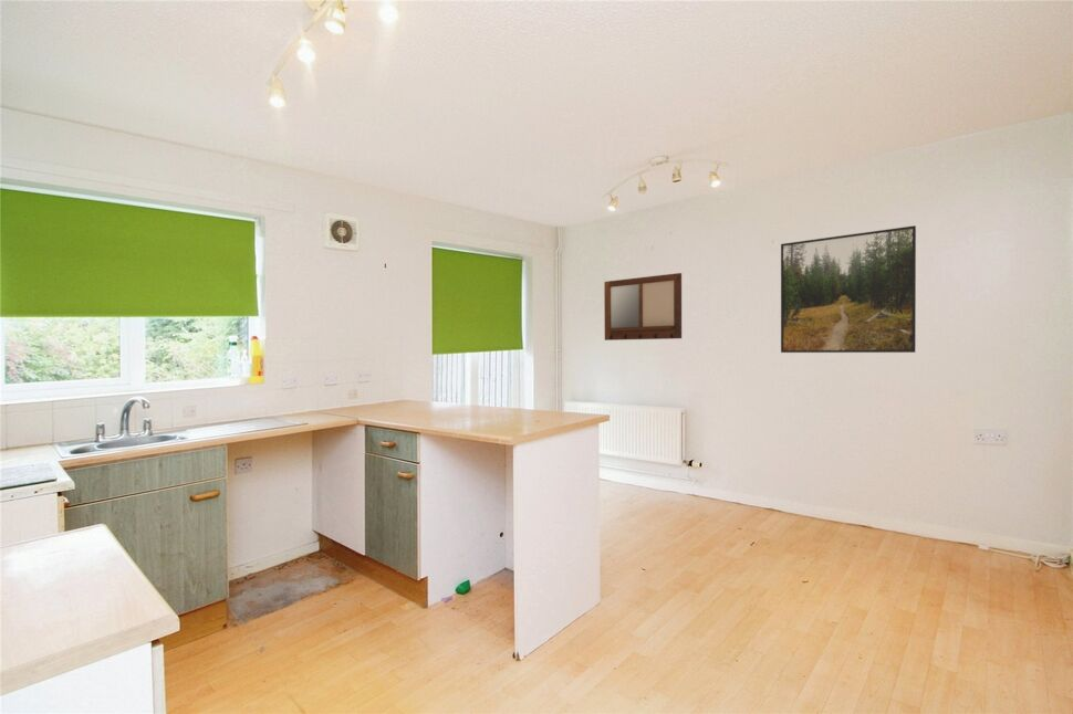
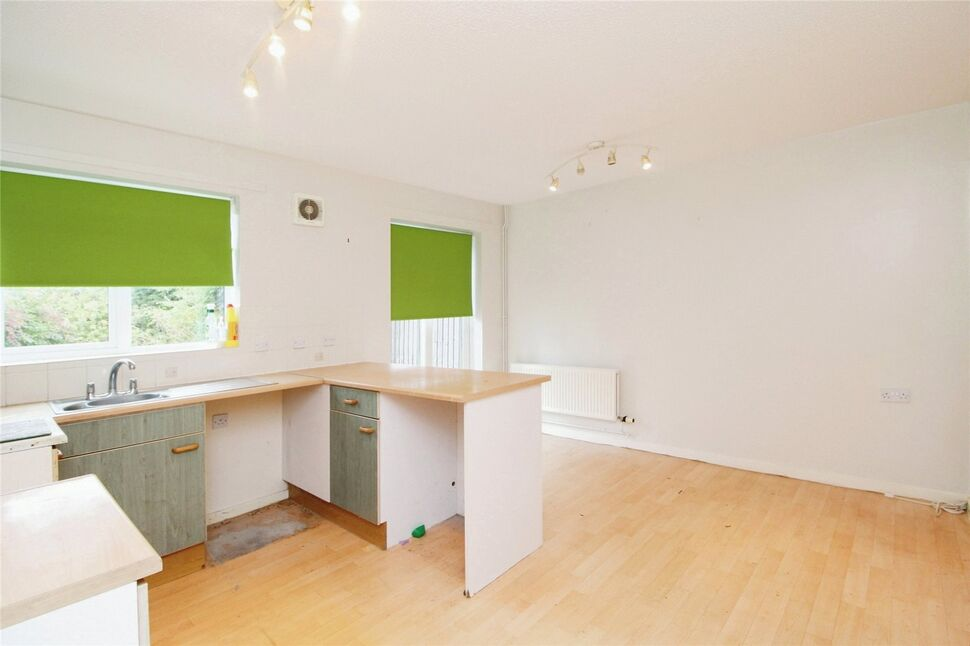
- writing board (638, 308)
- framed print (843, 294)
